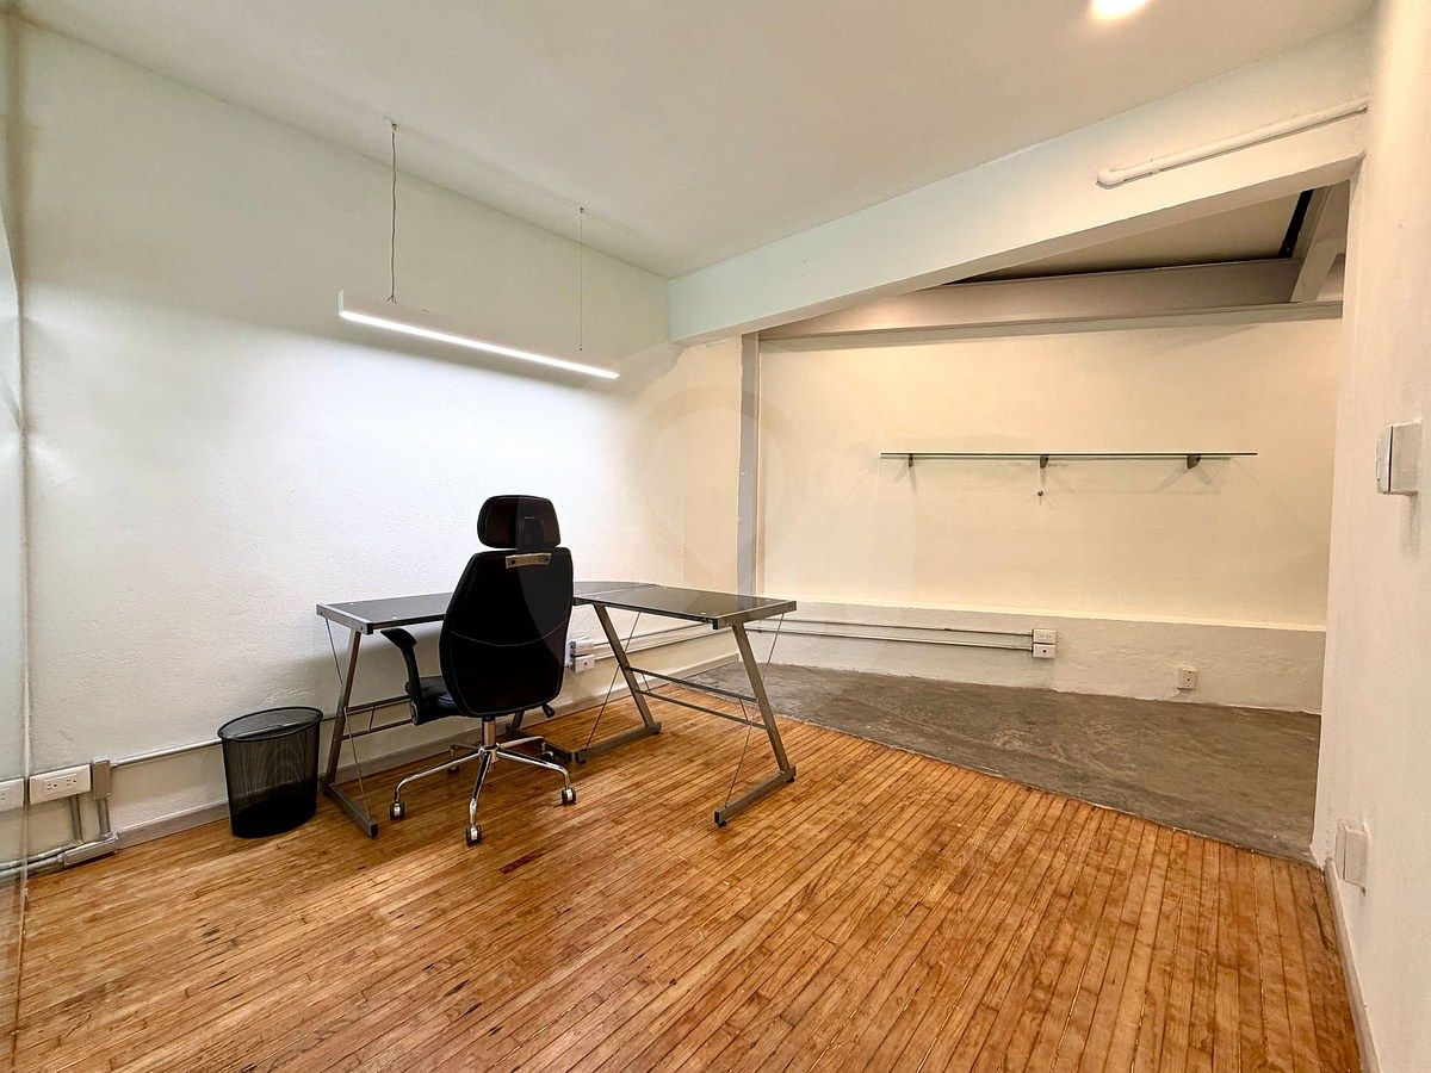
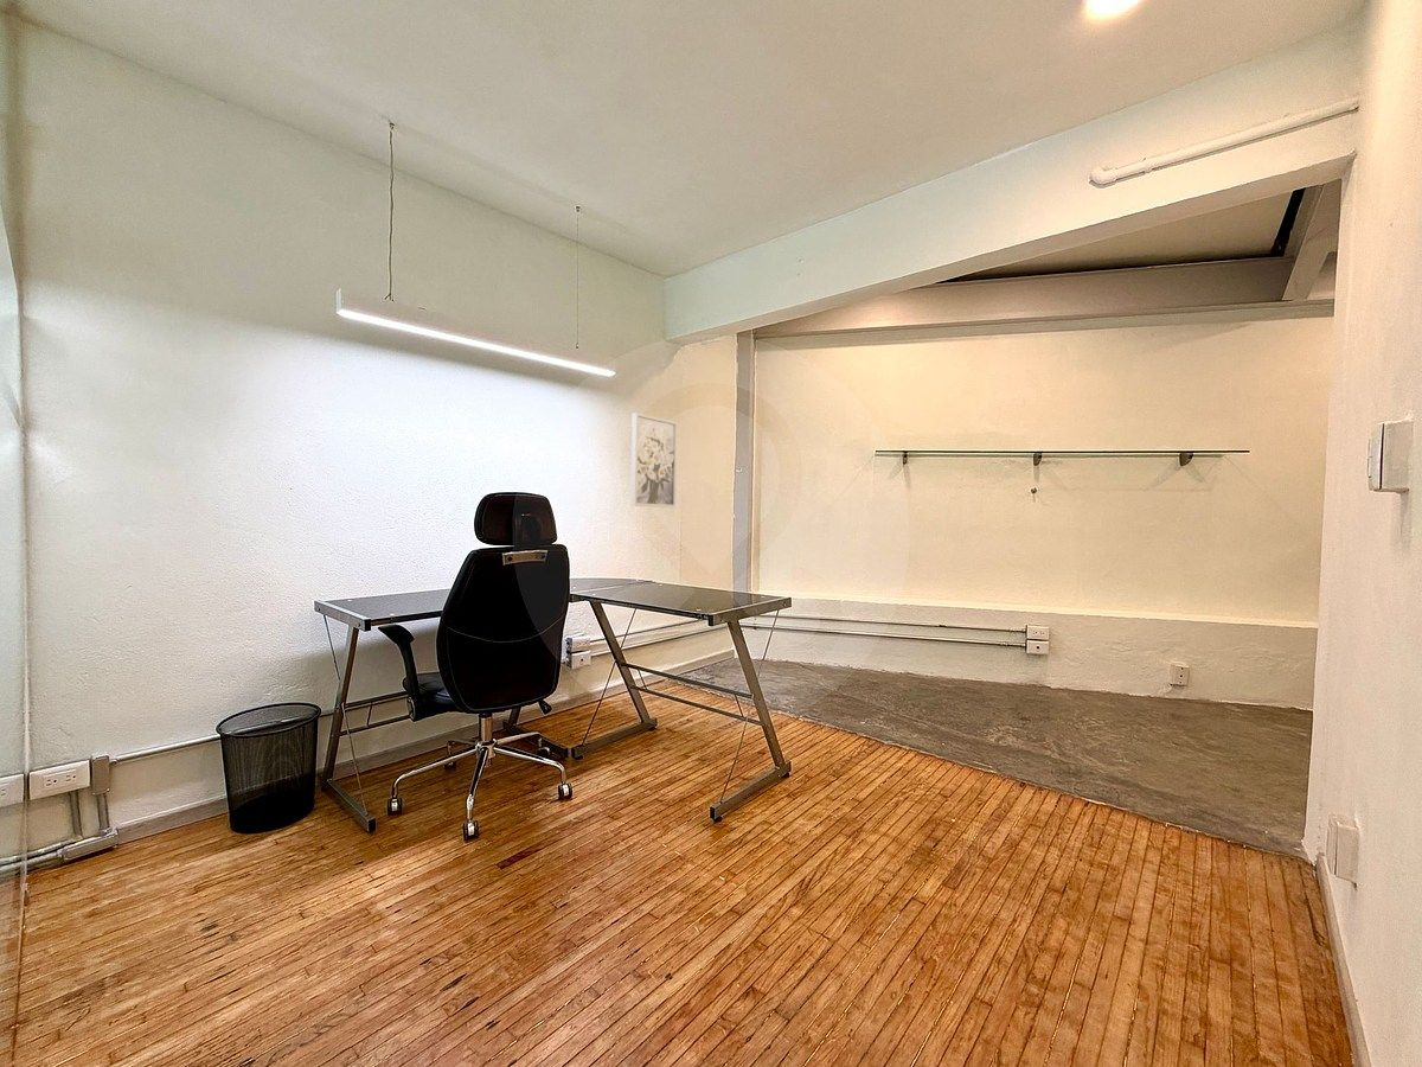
+ wall art (654, 462)
